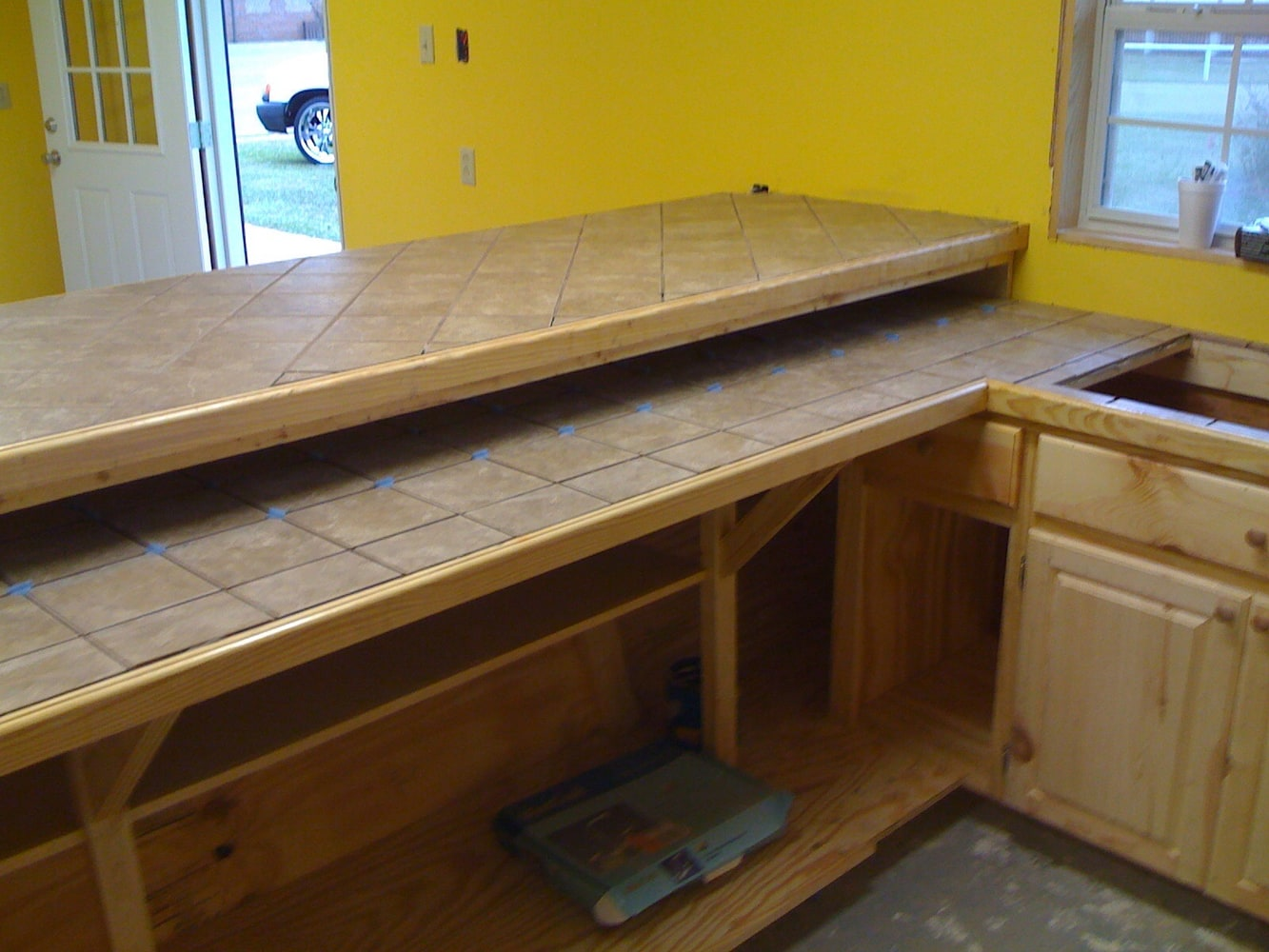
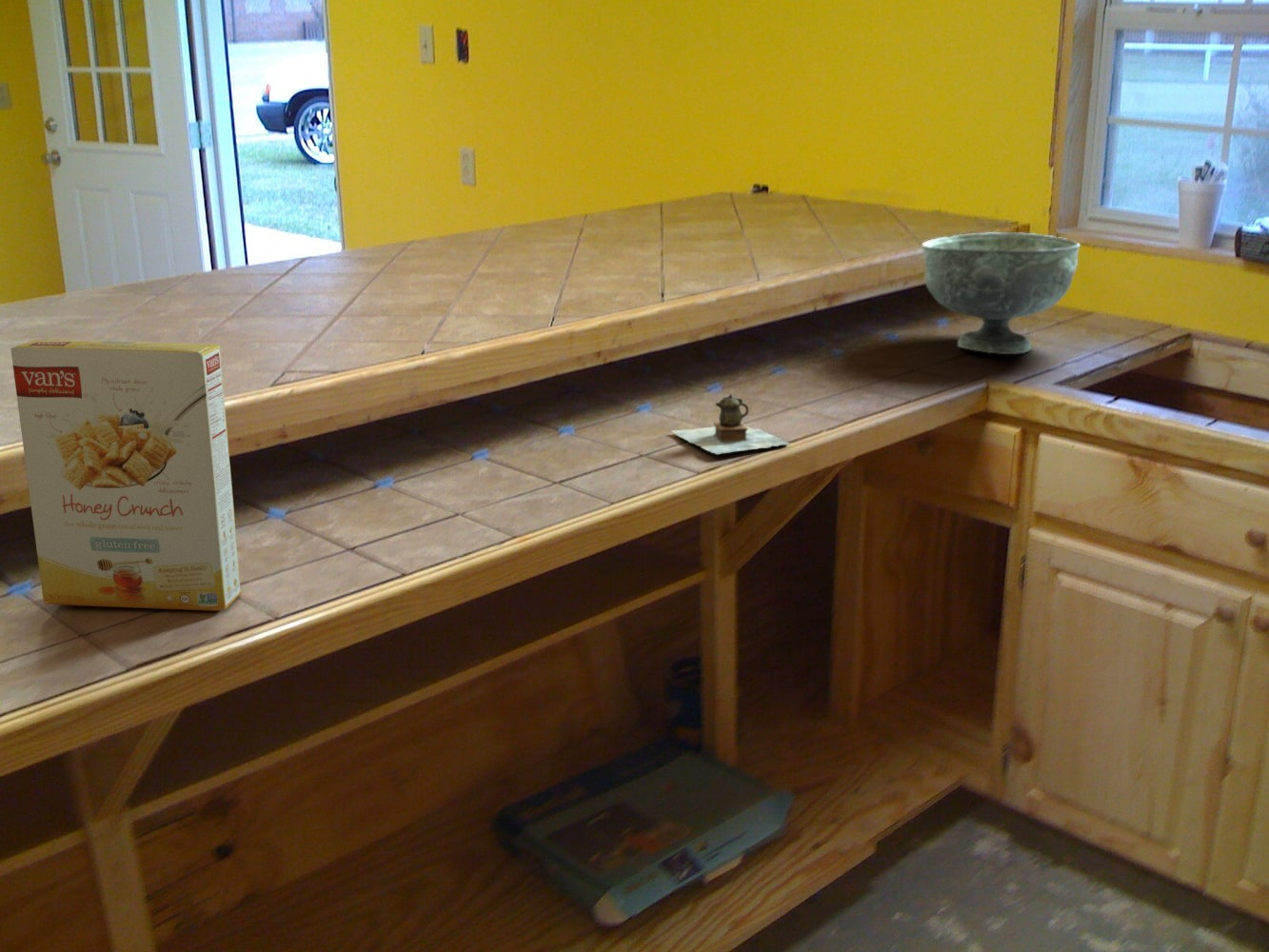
+ decorative bowl (997, 293)
+ teapot (730, 416)
+ cereal box (129, 475)
